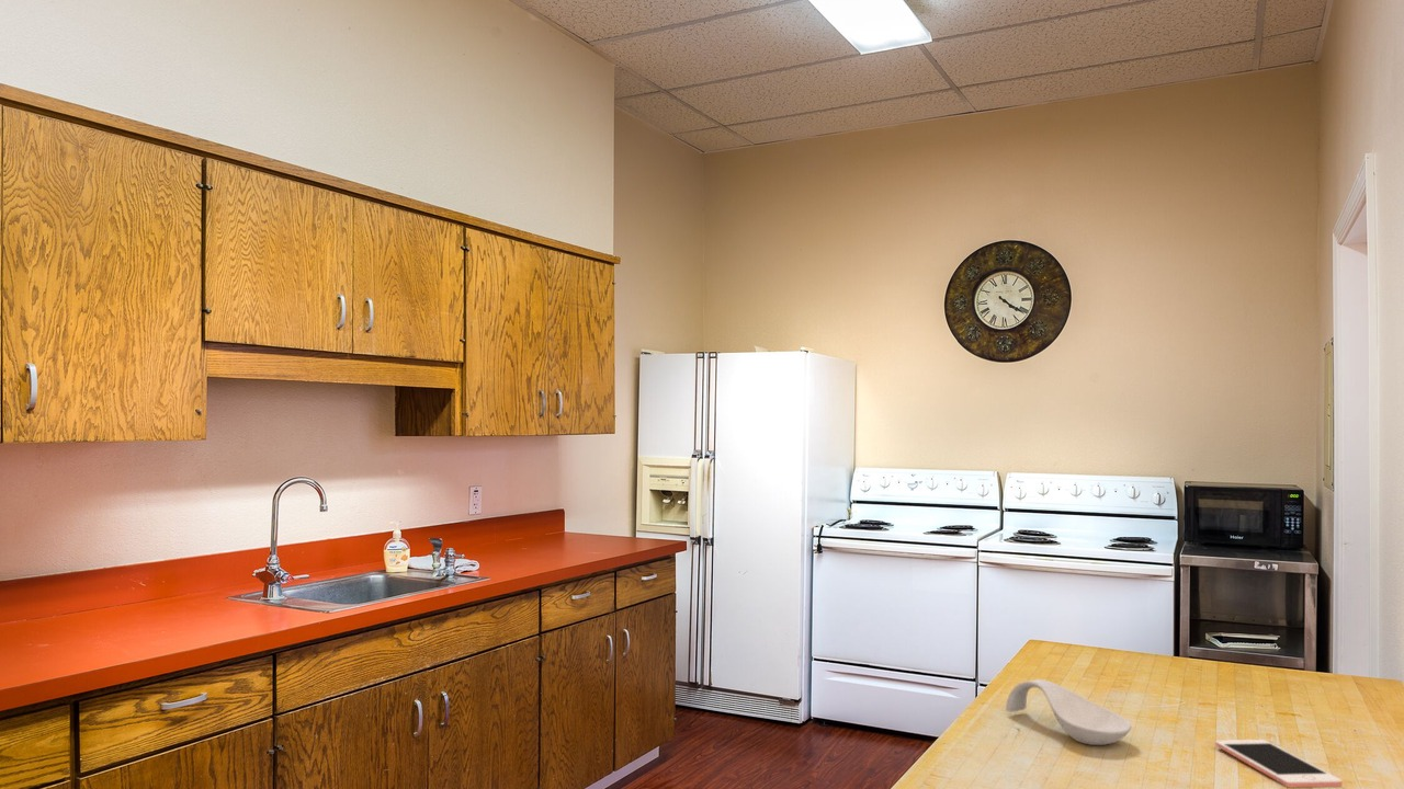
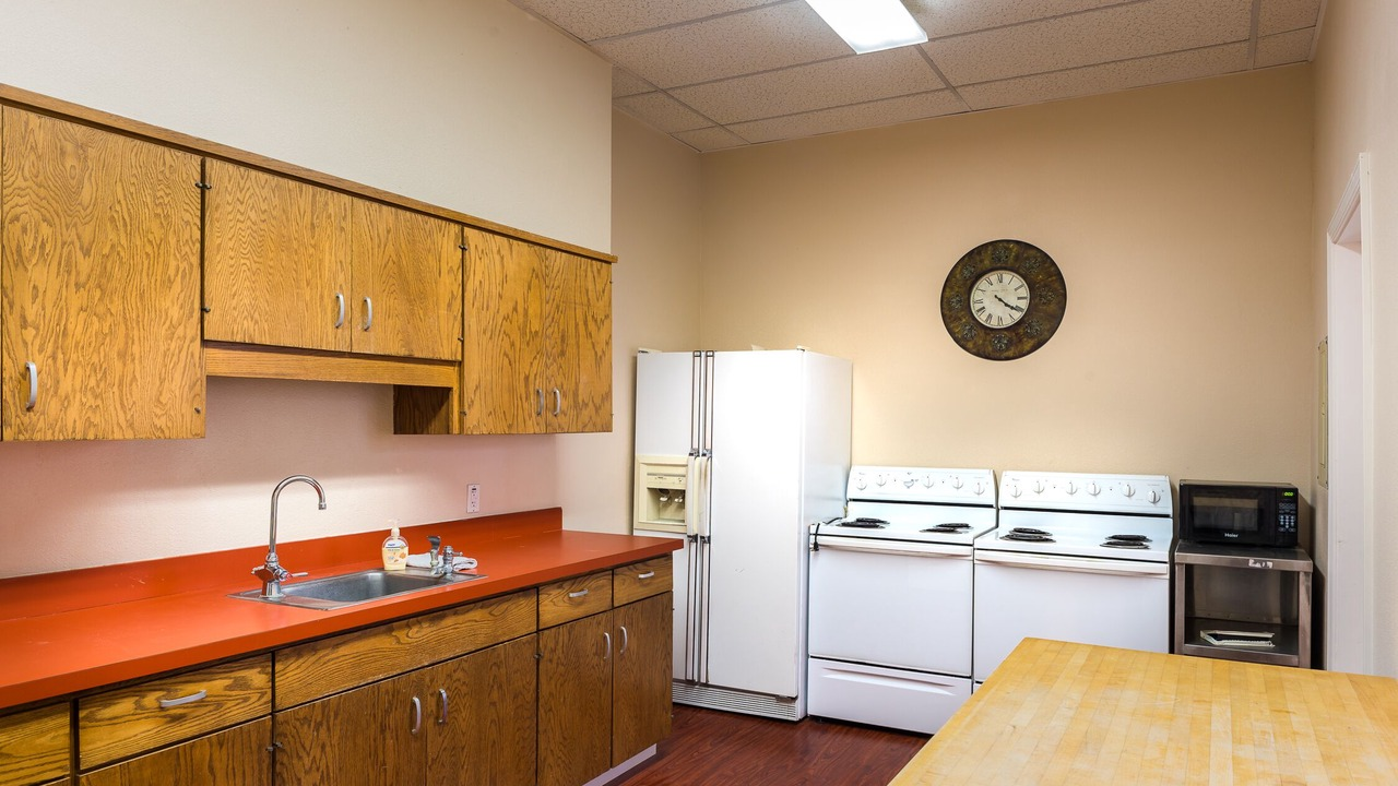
- spoon rest (1064, 709)
- cell phone (1275, 762)
